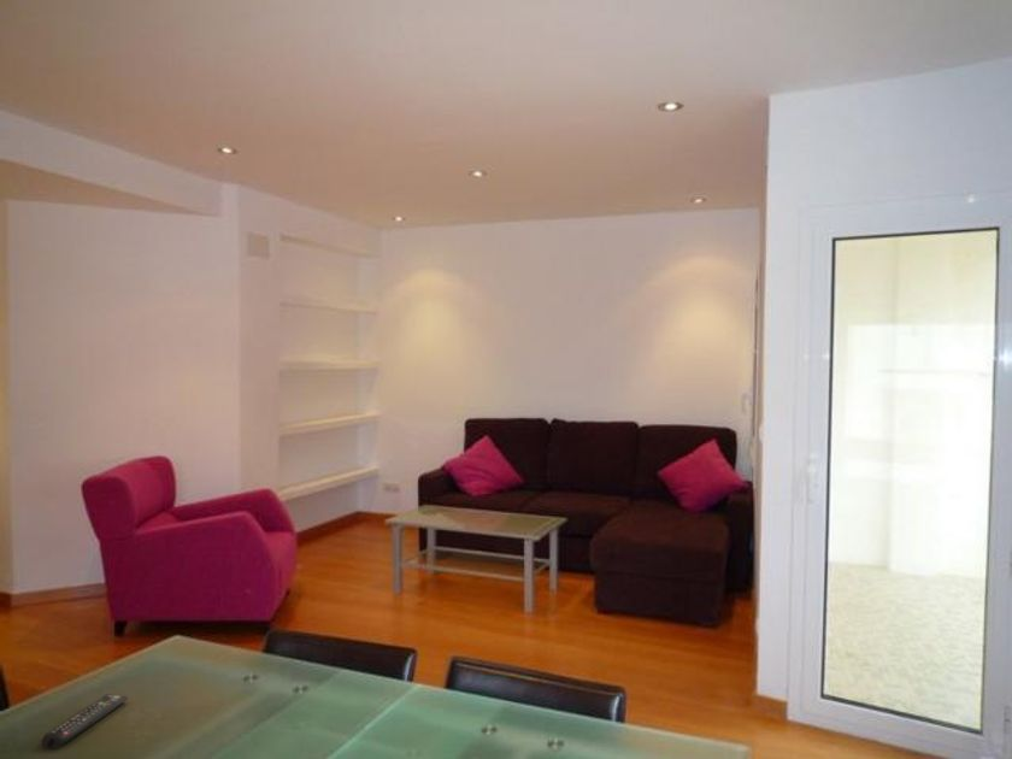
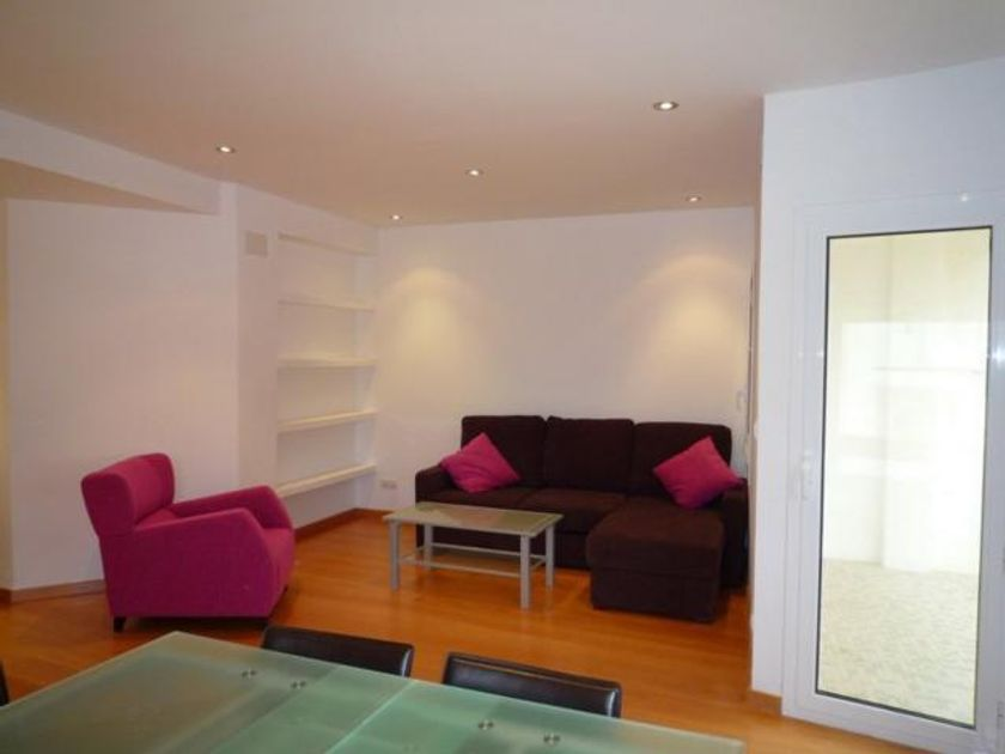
- remote control (87, 718)
